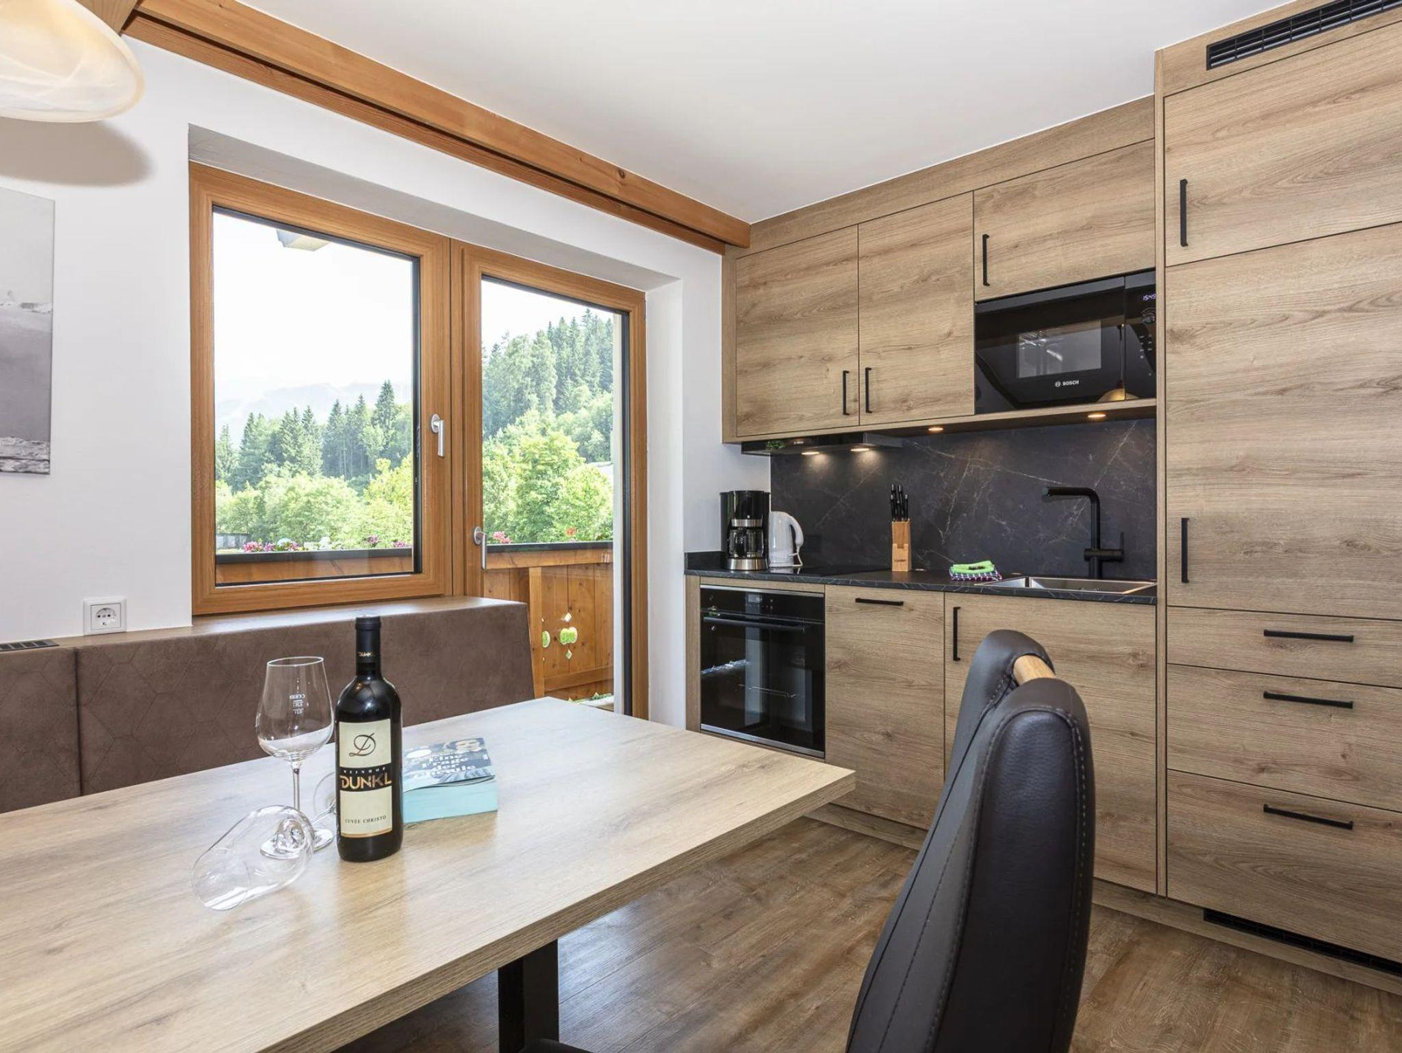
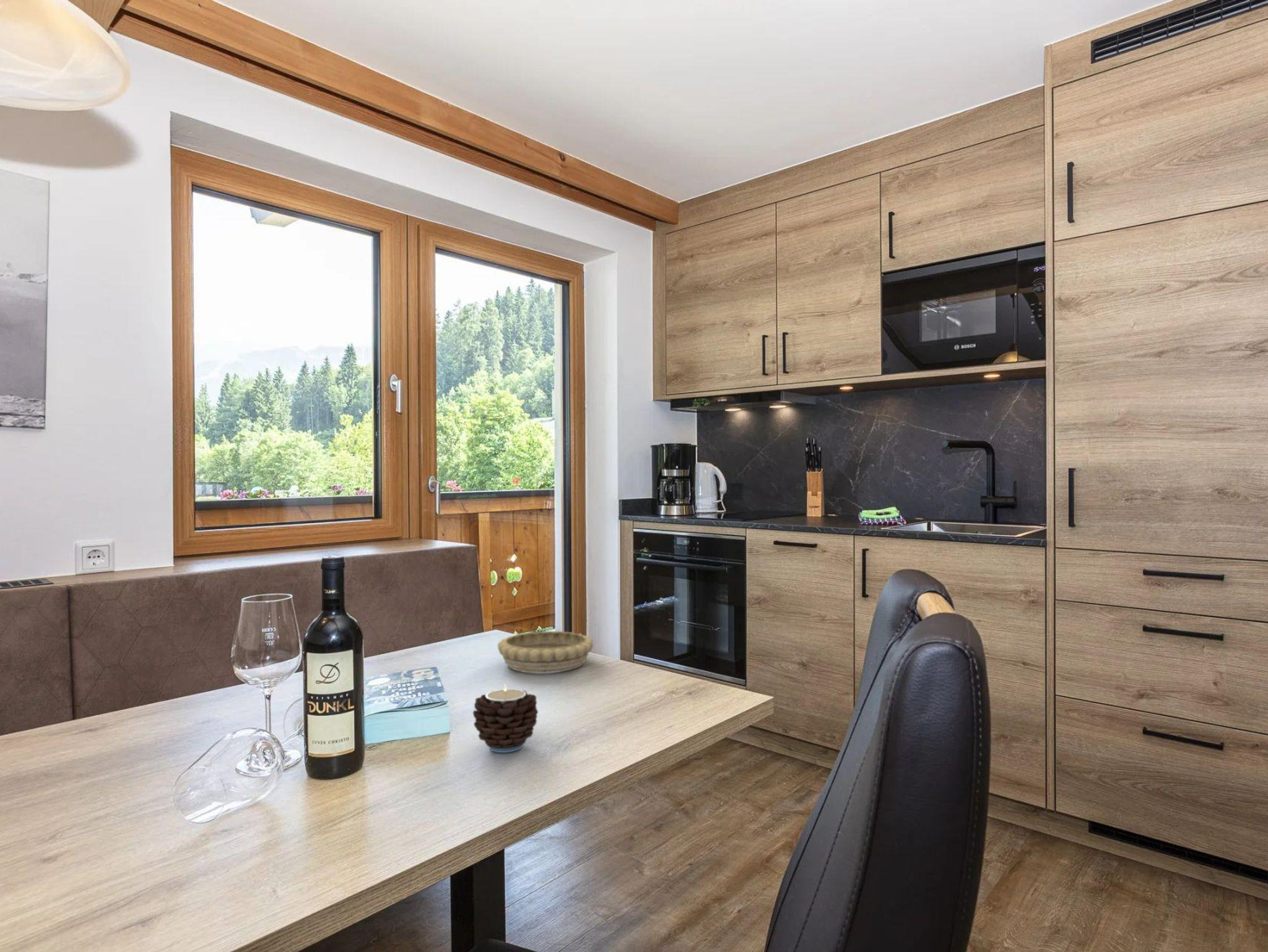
+ decorative bowl (545, 651)
+ candle (506, 714)
